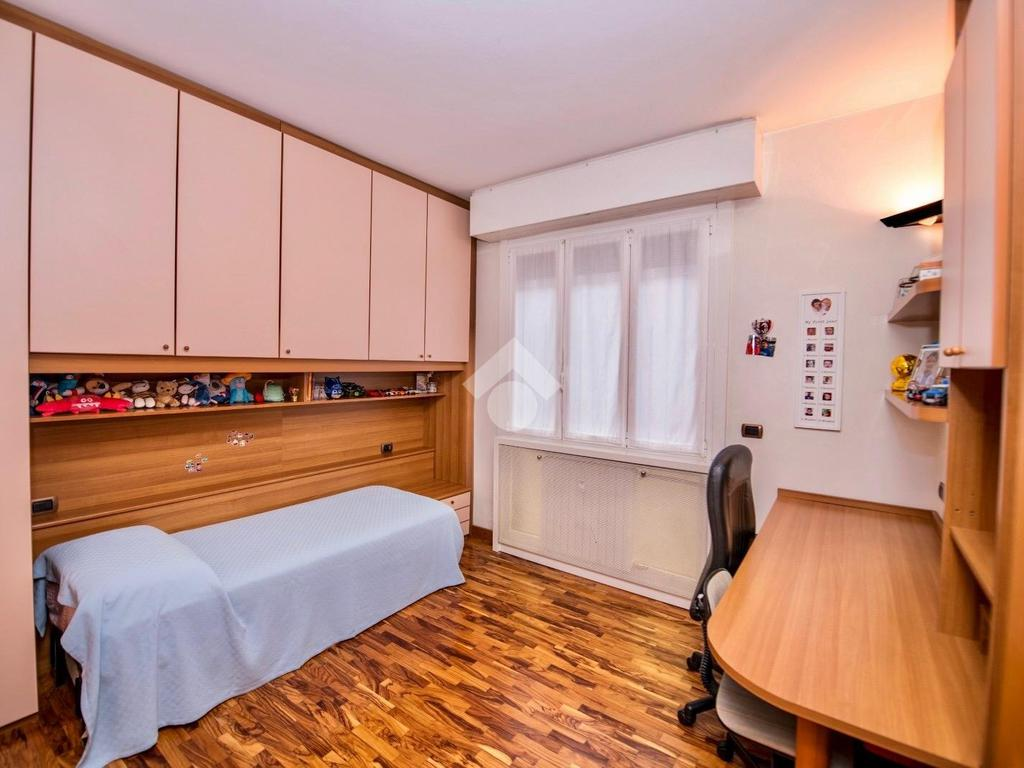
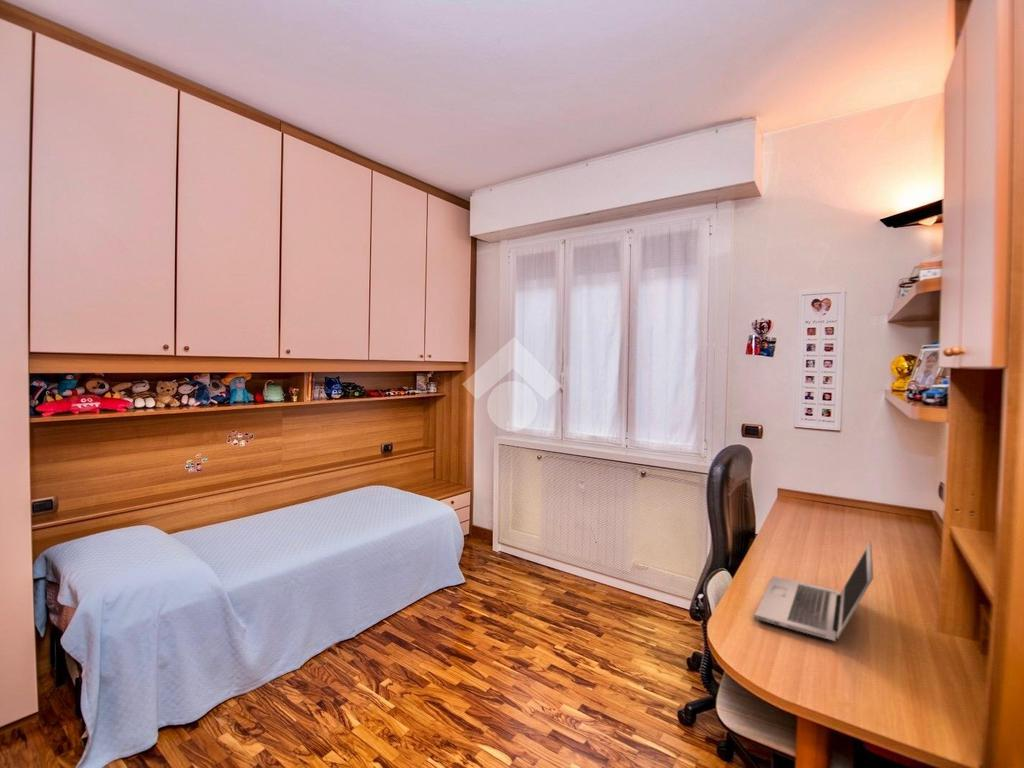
+ laptop (814, 585)
